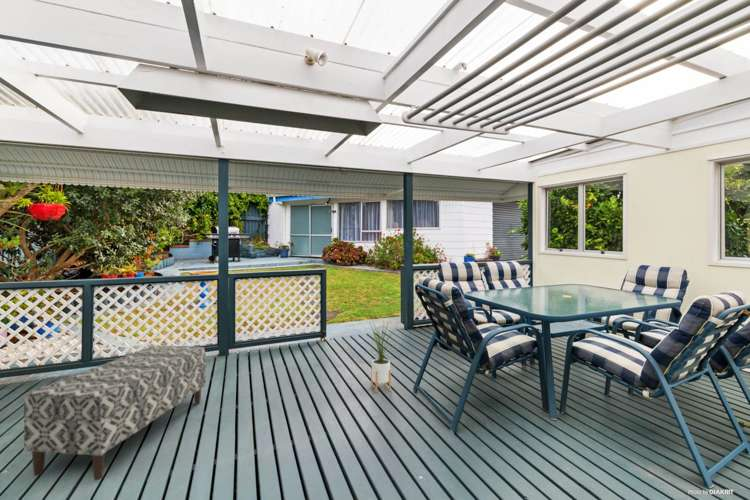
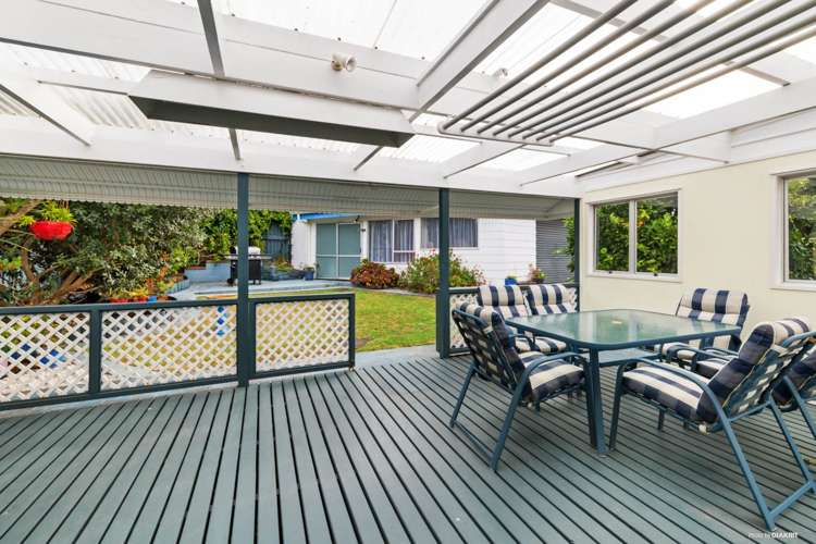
- house plant (381, 353)
- bench (132, 399)
